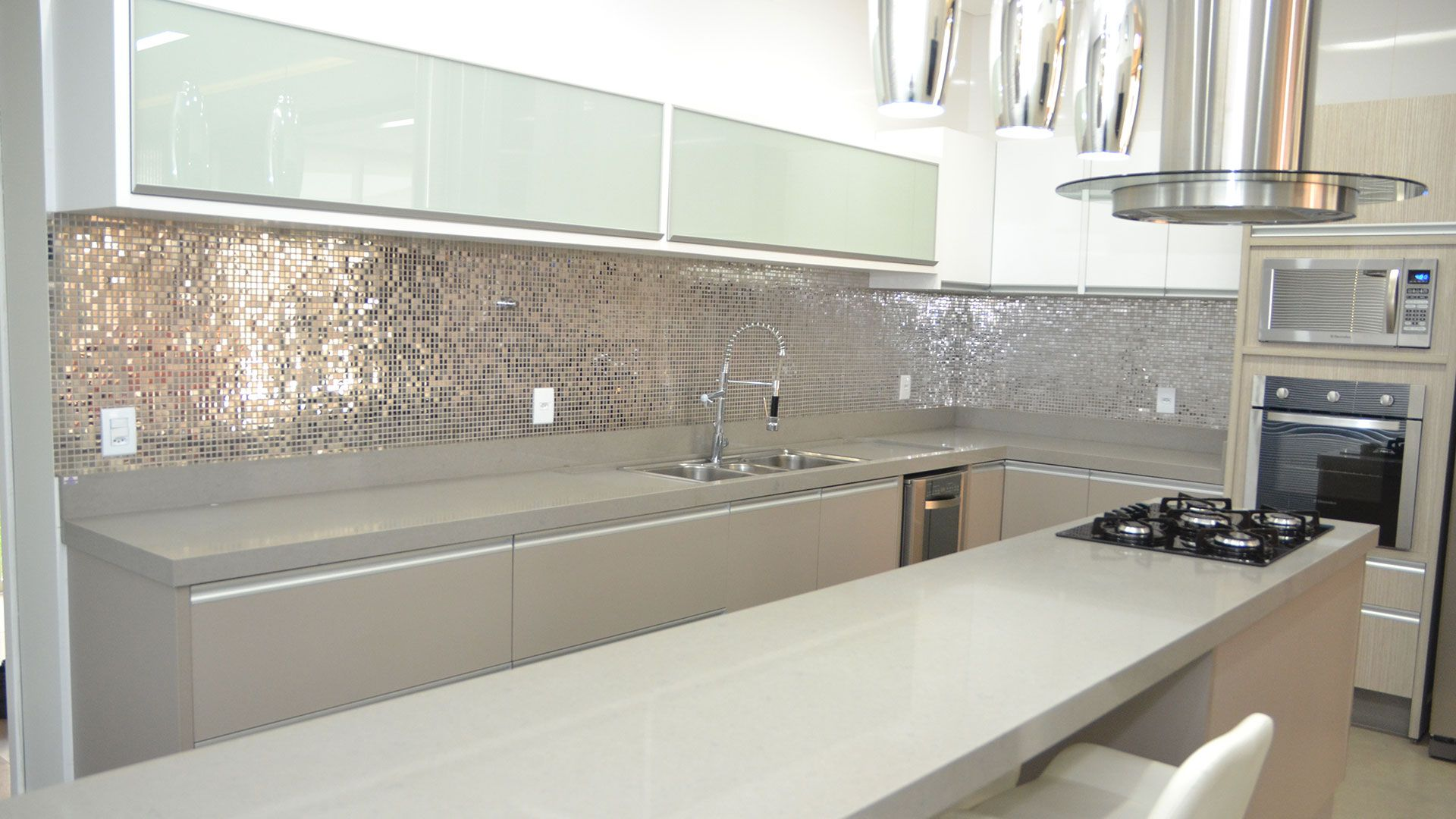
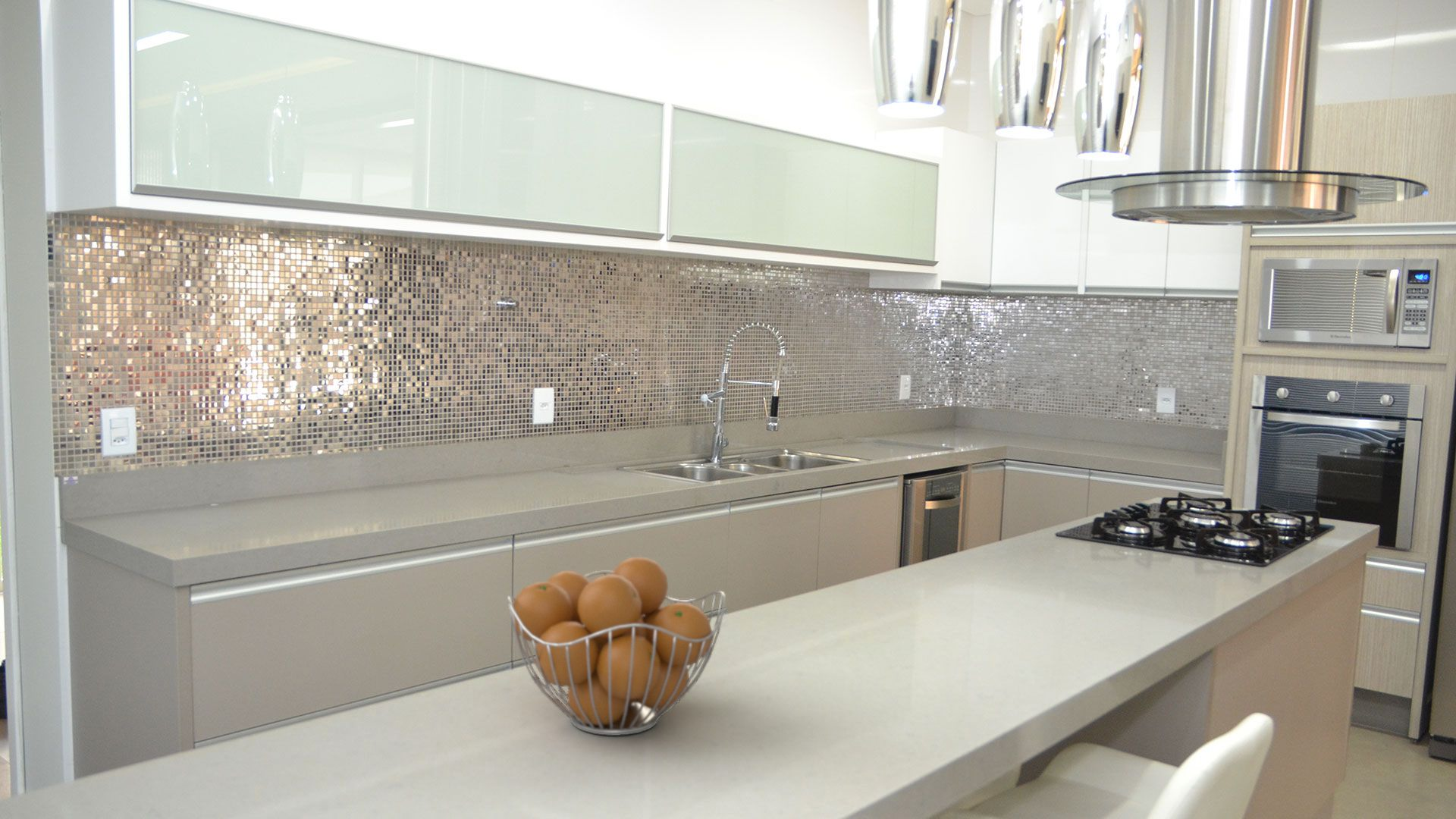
+ fruit basket (617, 642)
